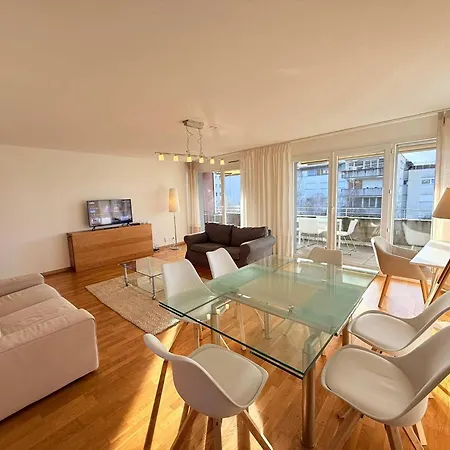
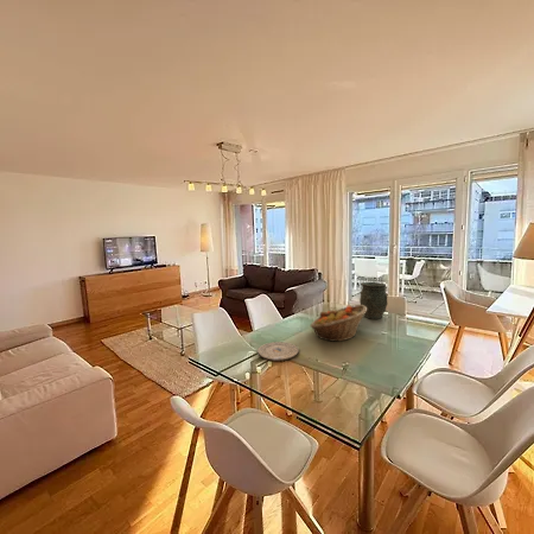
+ fruit basket (338, 320)
+ plate (278, 350)
+ vase (373, 299)
